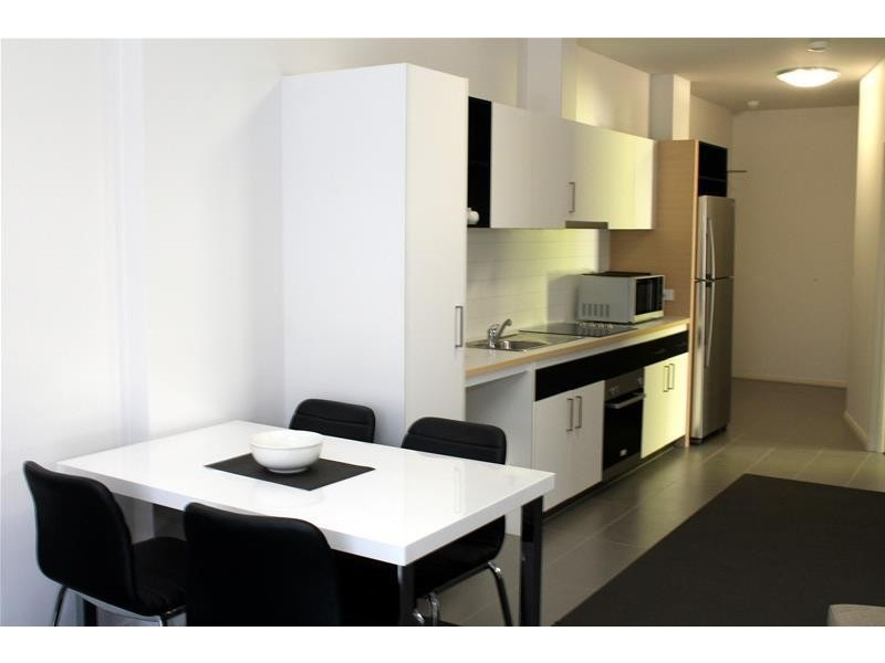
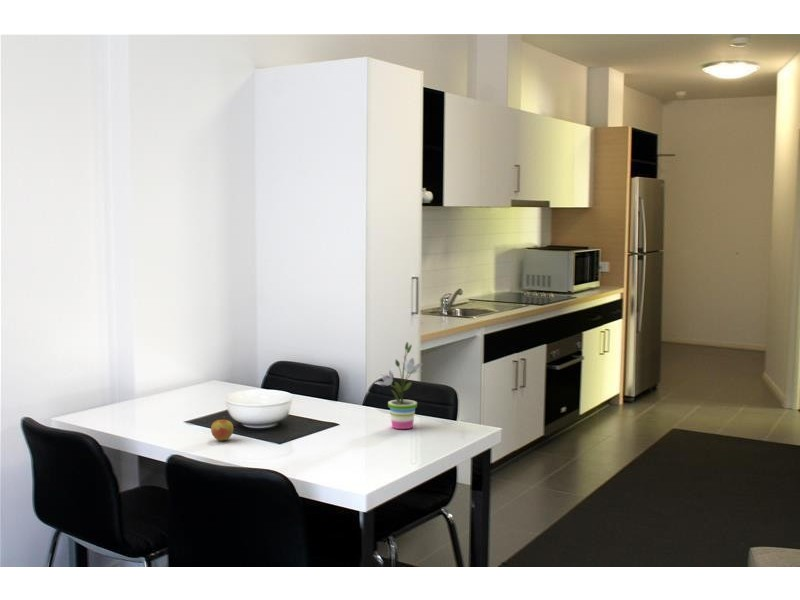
+ potted plant (398, 383)
+ apple (222, 427)
